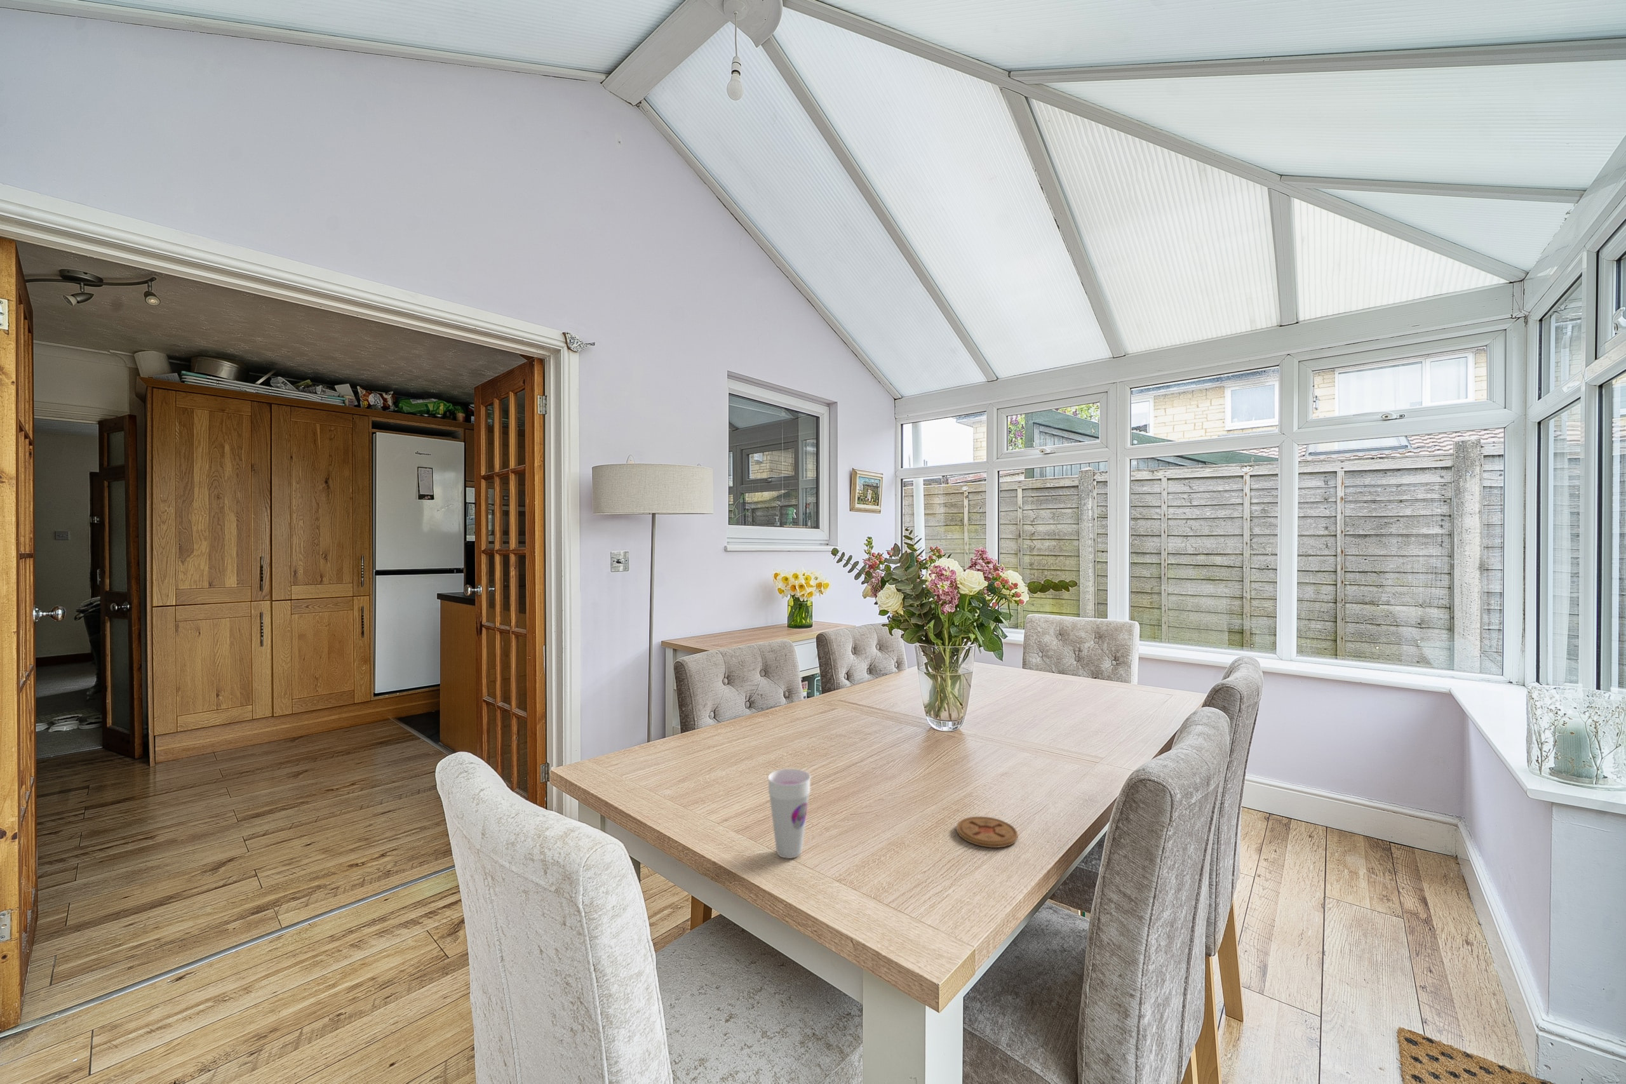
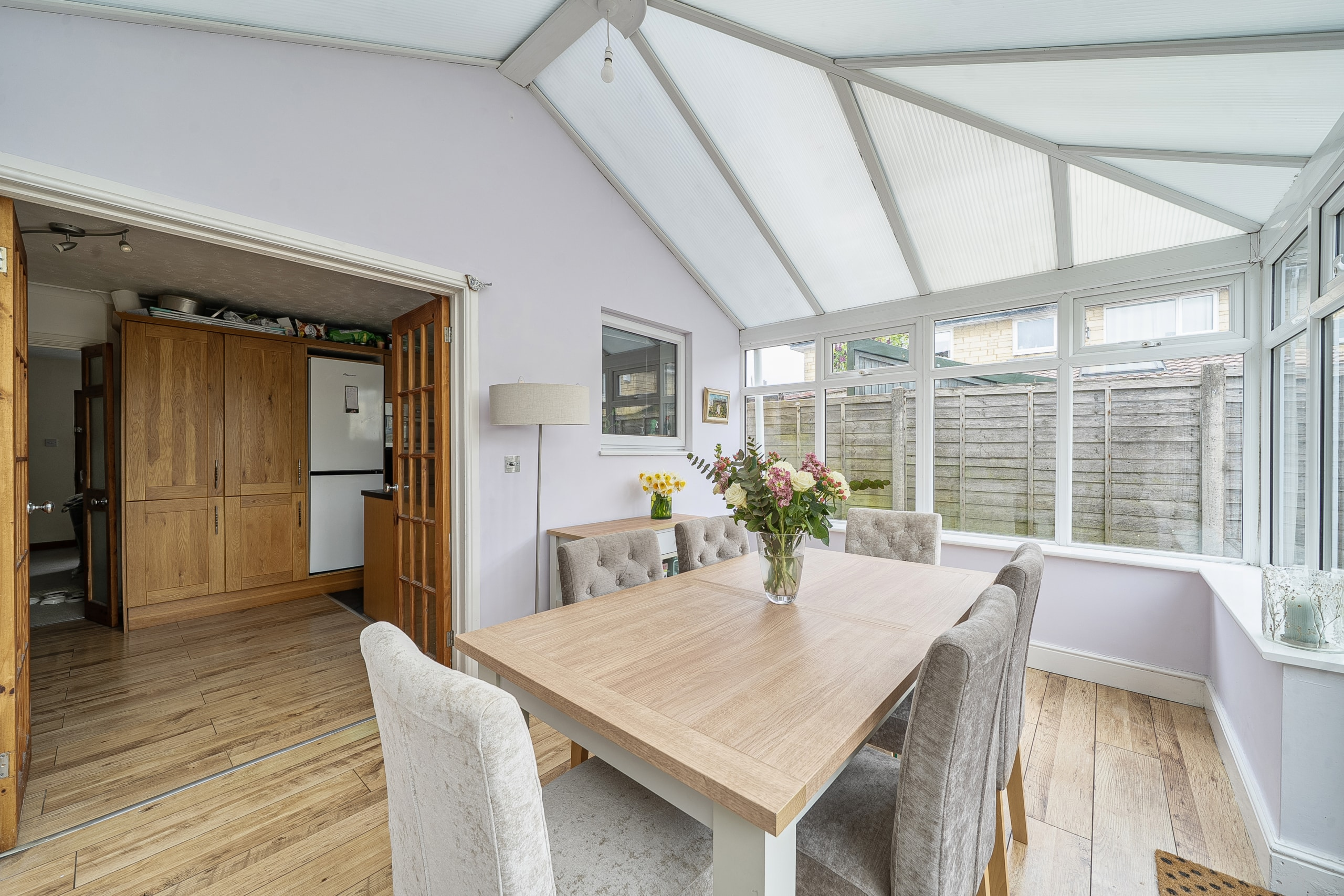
- cup (789, 814)
- coaster (986, 831)
